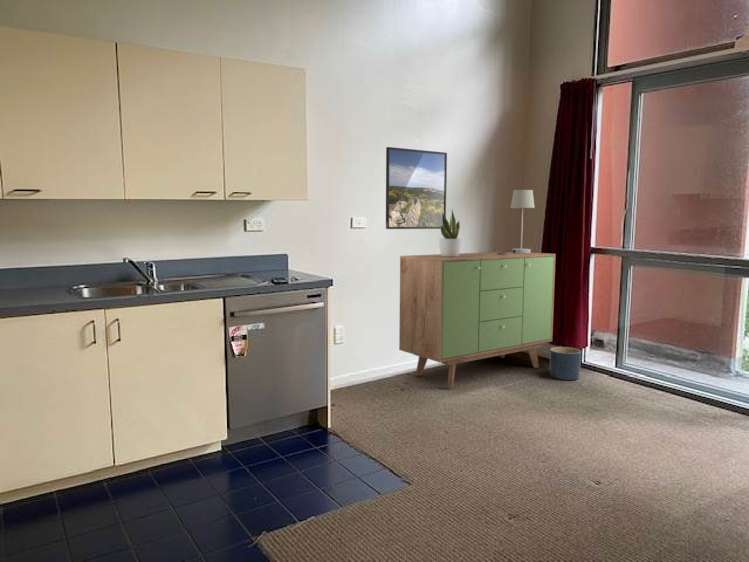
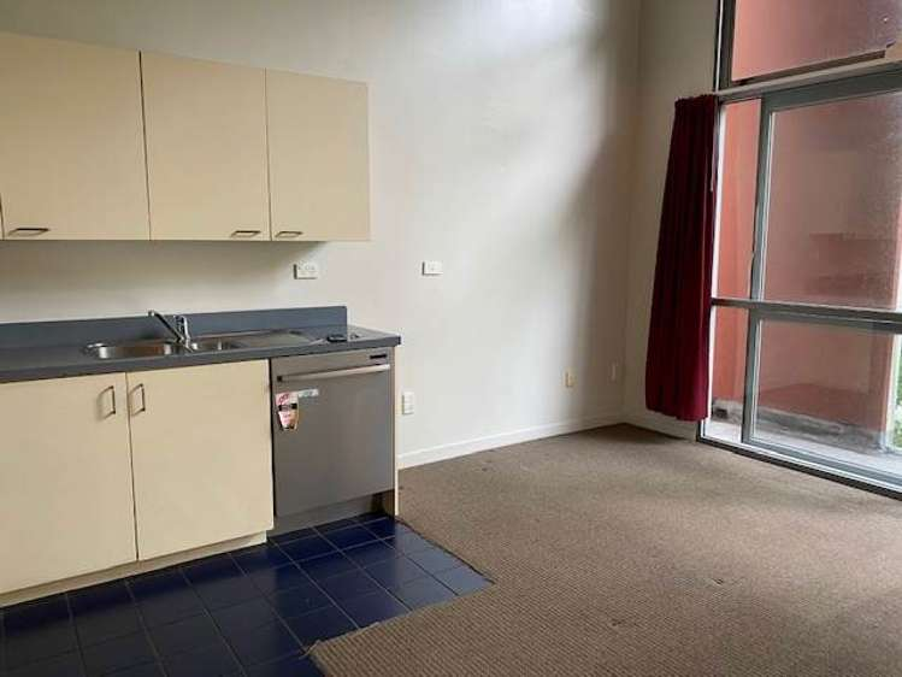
- table lamp (521, 221)
- planter (565, 363)
- sideboard (480, 313)
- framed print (417, 189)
- potted plant (450, 231)
